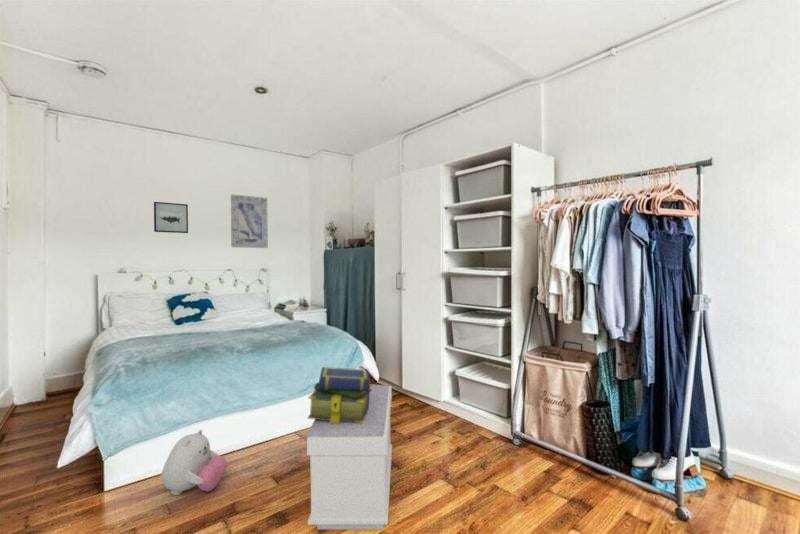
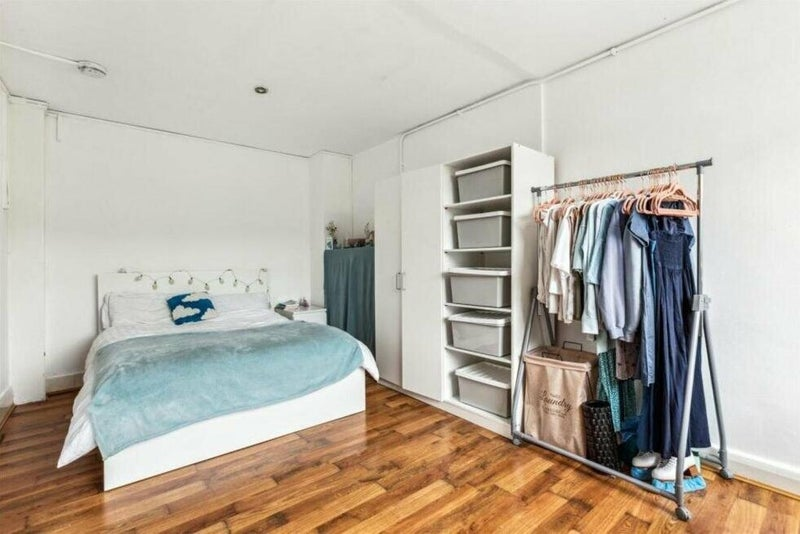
- wall art (171, 217)
- plush toy (194, 462)
- bench (356, 445)
- wall art (249, 221)
- stack of books (342, 391)
